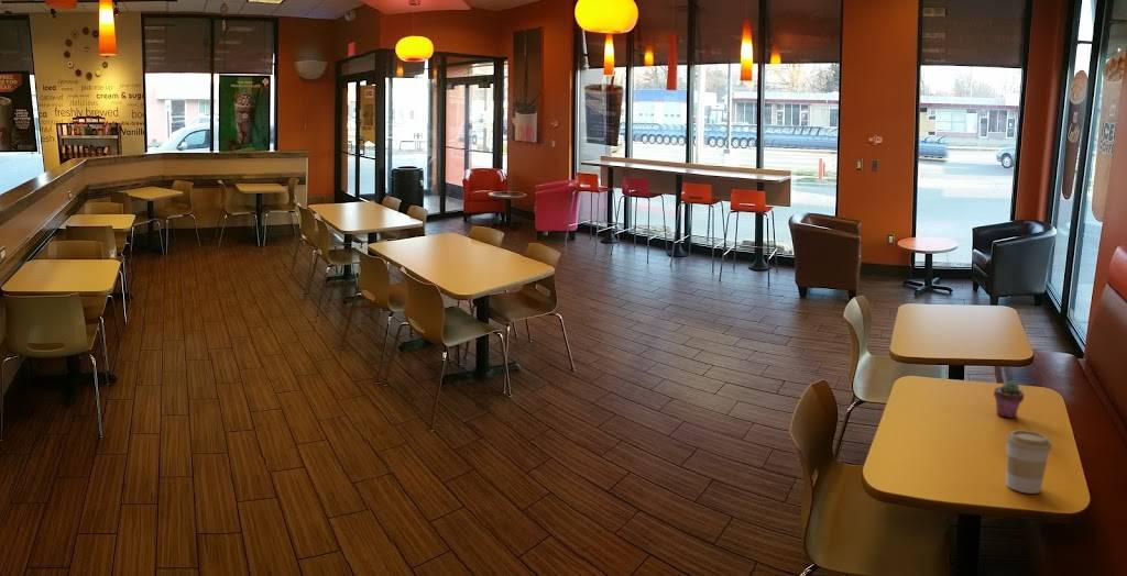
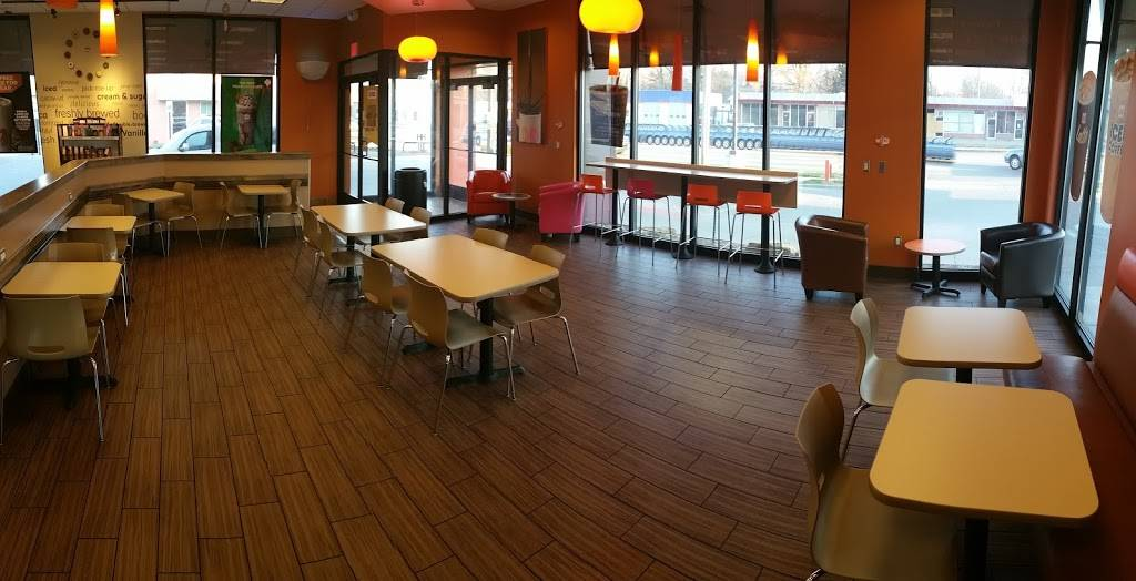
- potted succulent (1008, 398)
- coffee cup (1026, 461)
